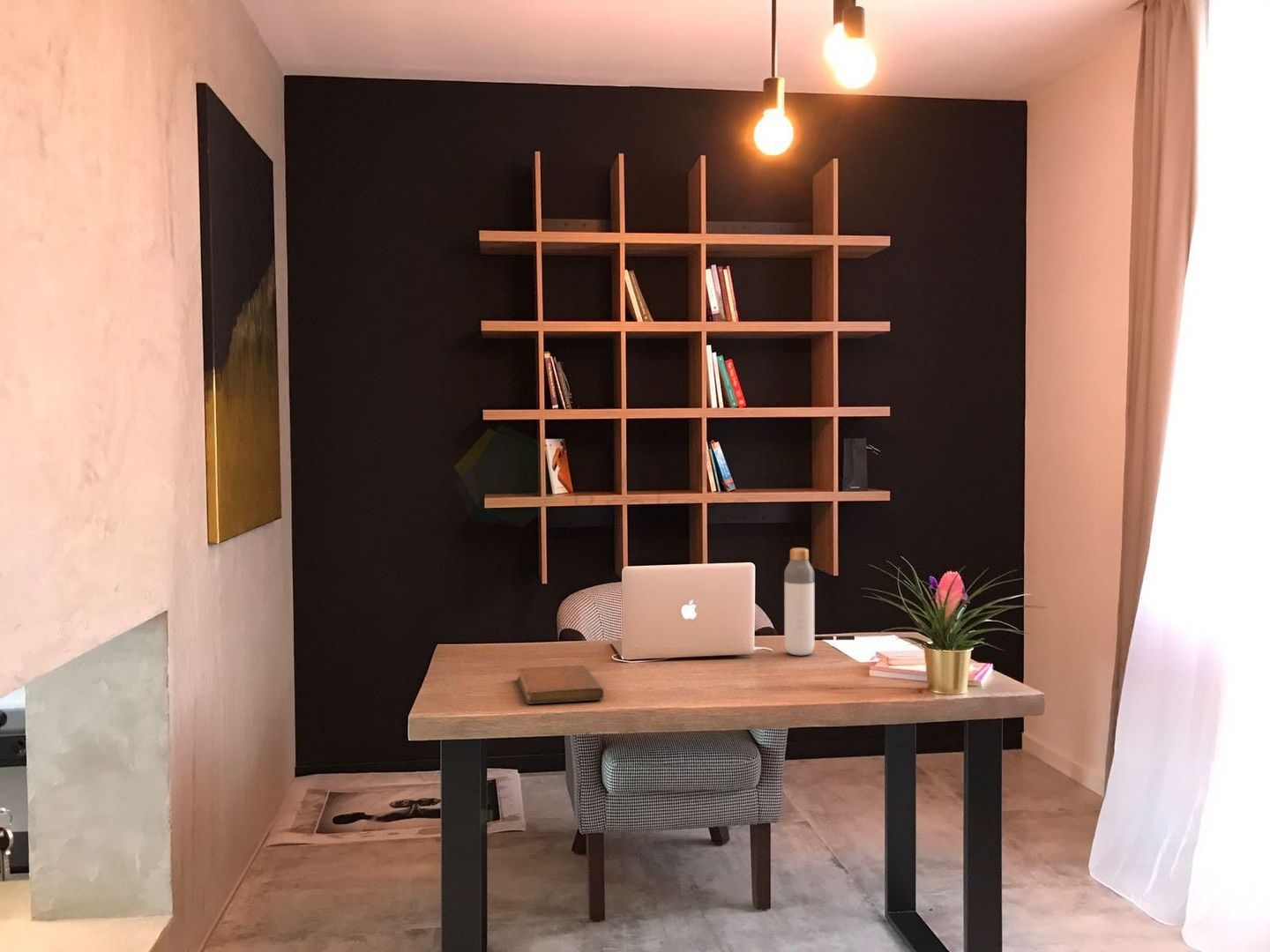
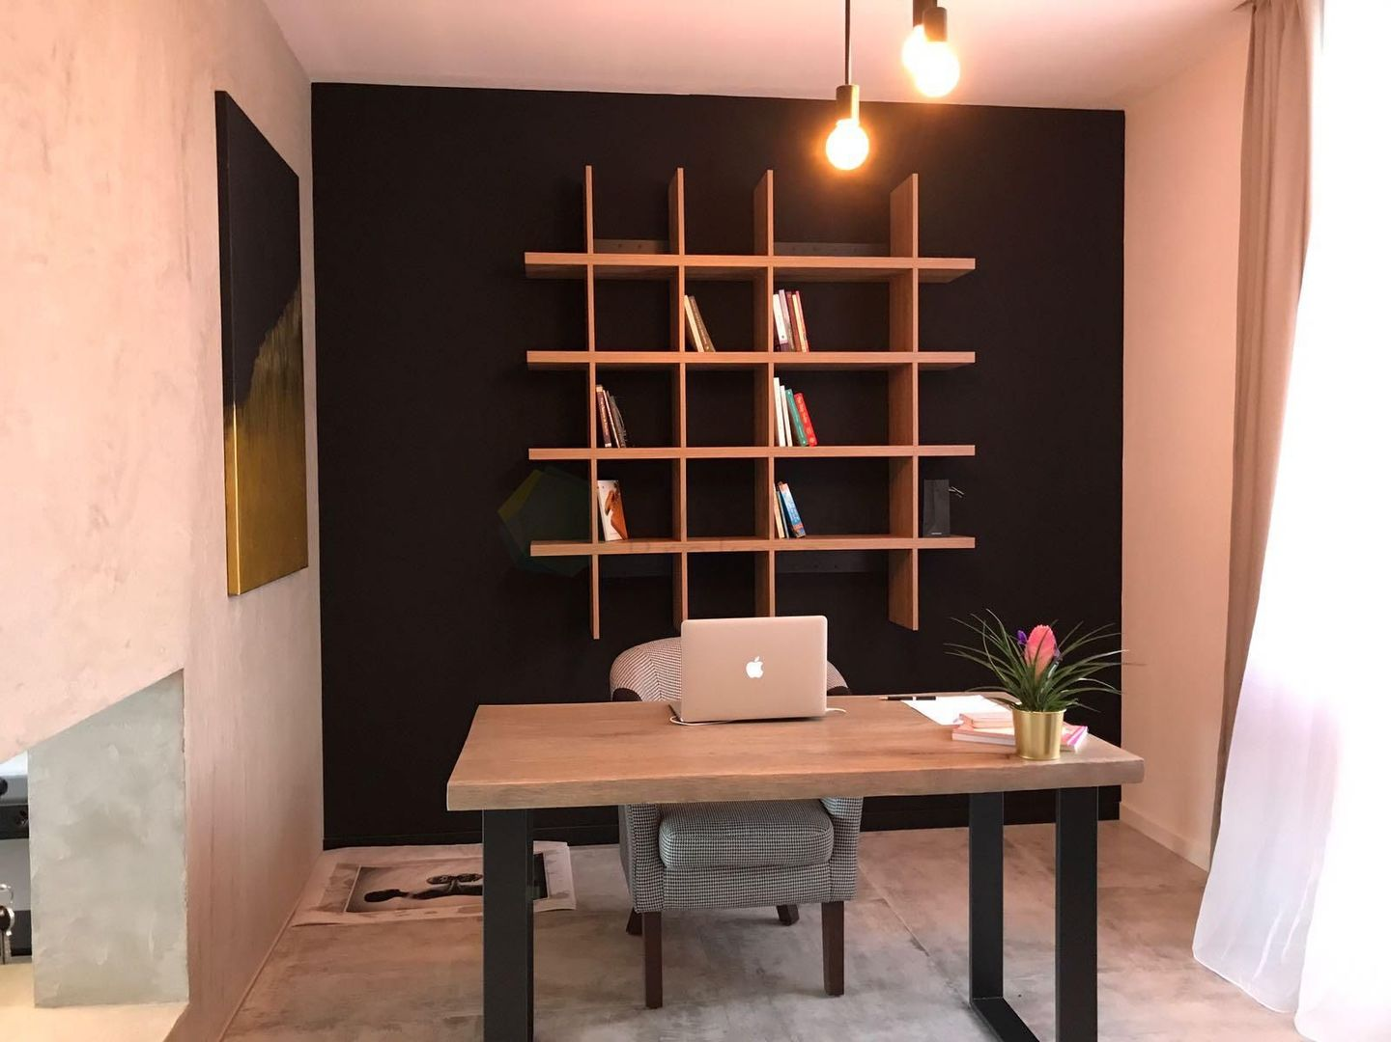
- notebook (558, 682)
- bottle (799, 601)
